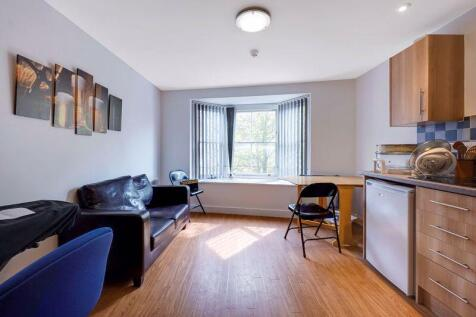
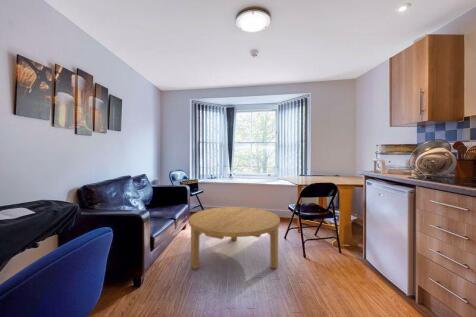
+ coffee table (234, 236)
